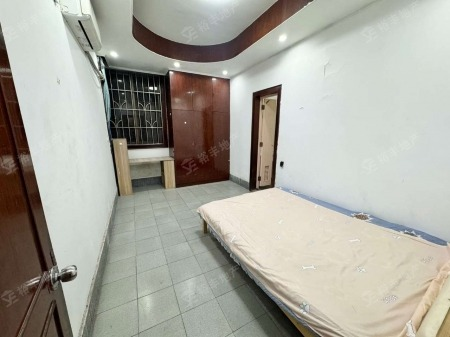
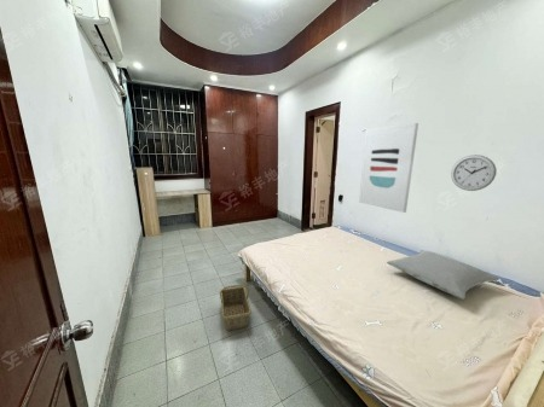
+ basket (235, 301)
+ wall clock (471, 173)
+ wall art (384, 168)
+ pillow (438, 269)
